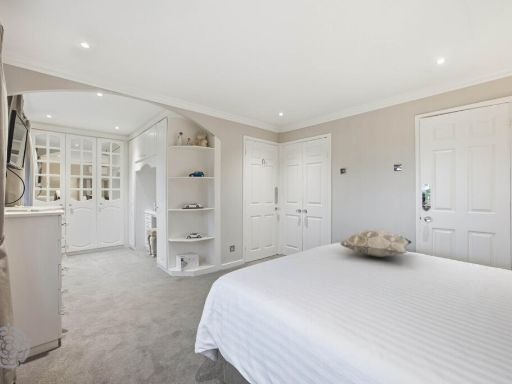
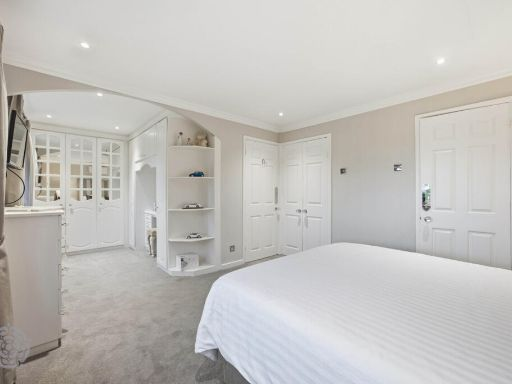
- decorative pillow (376, 242)
